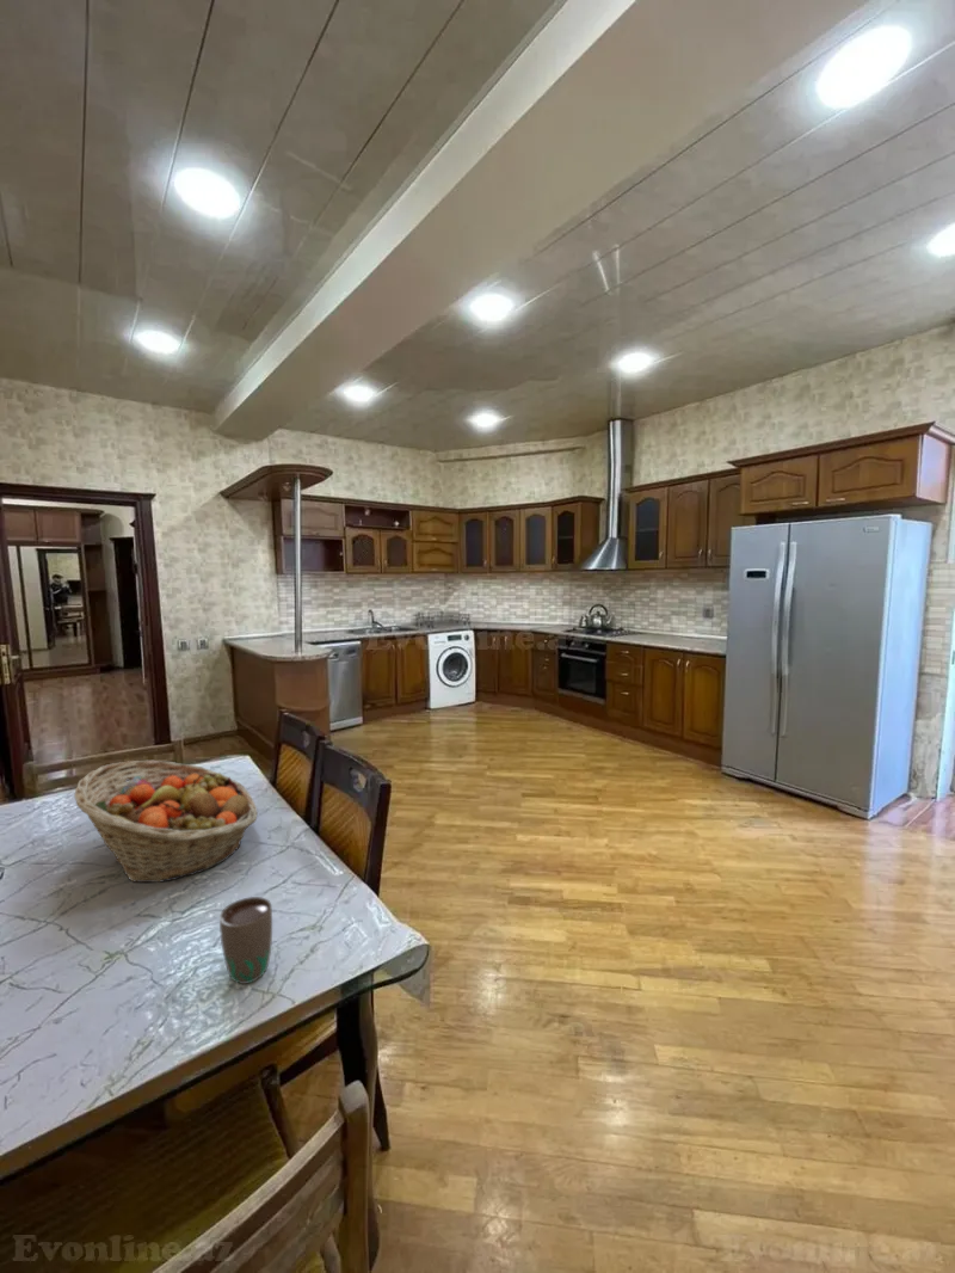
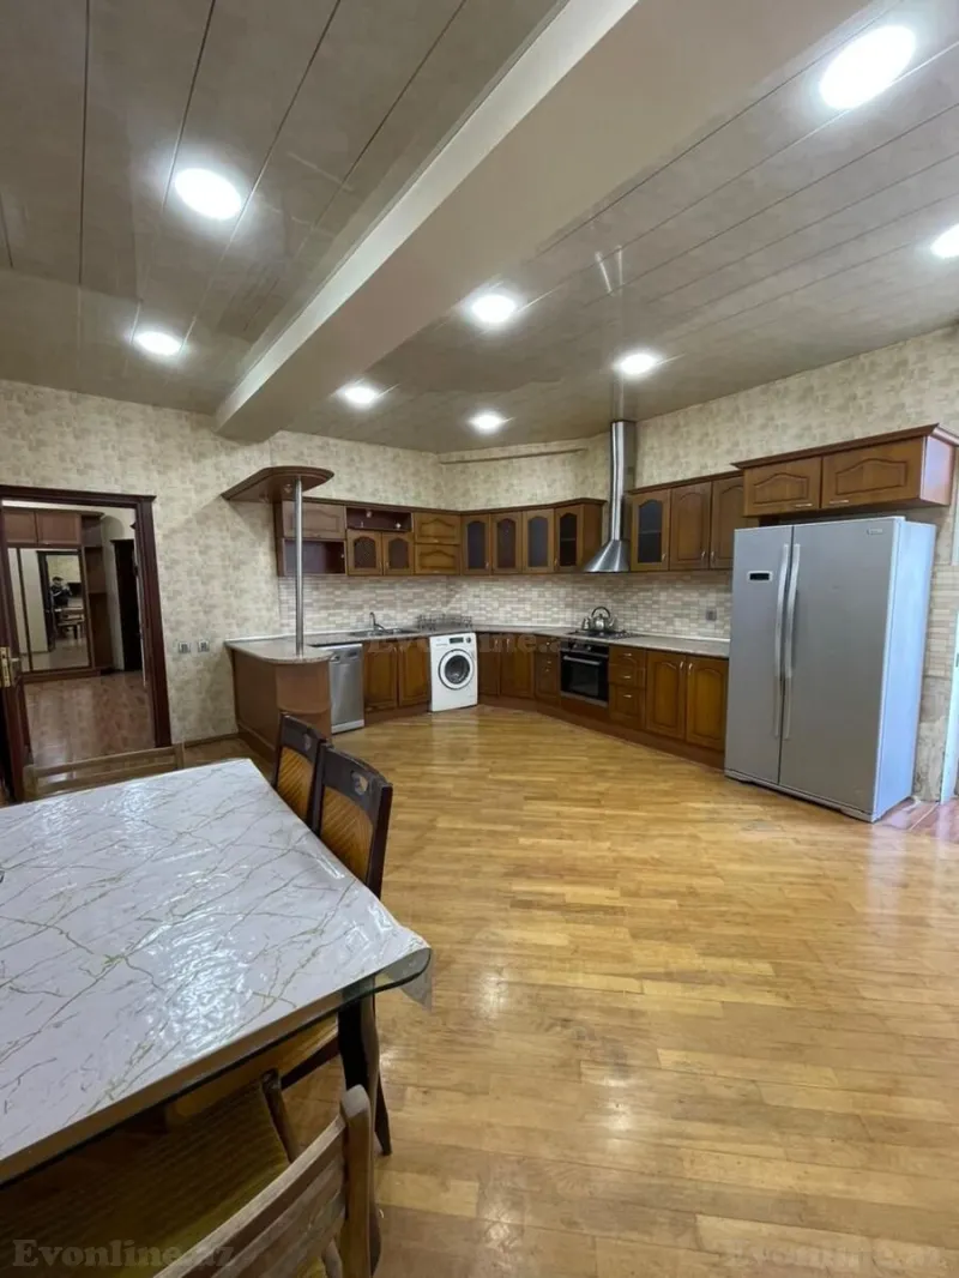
- mug (246, 936)
- fruit basket (173, 808)
